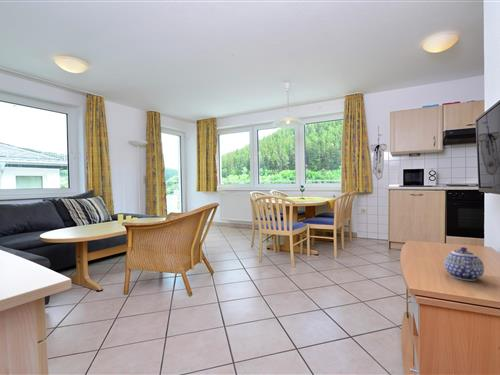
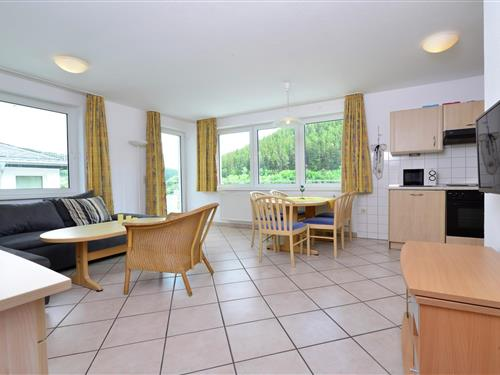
- teapot (463, 262)
